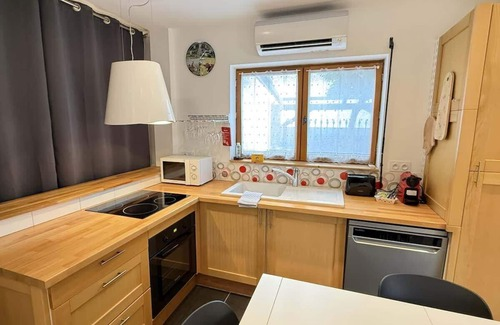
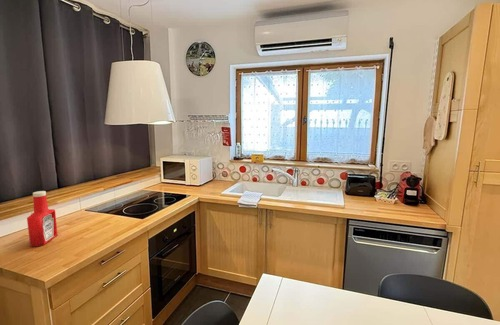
+ soap bottle (41, 216)
